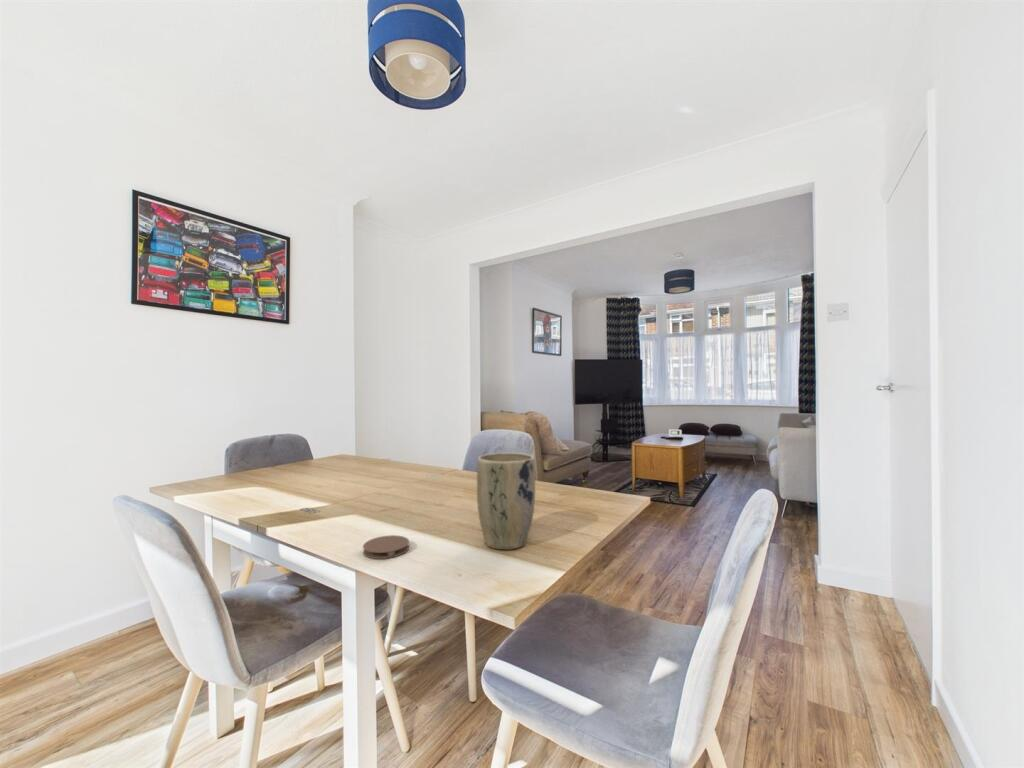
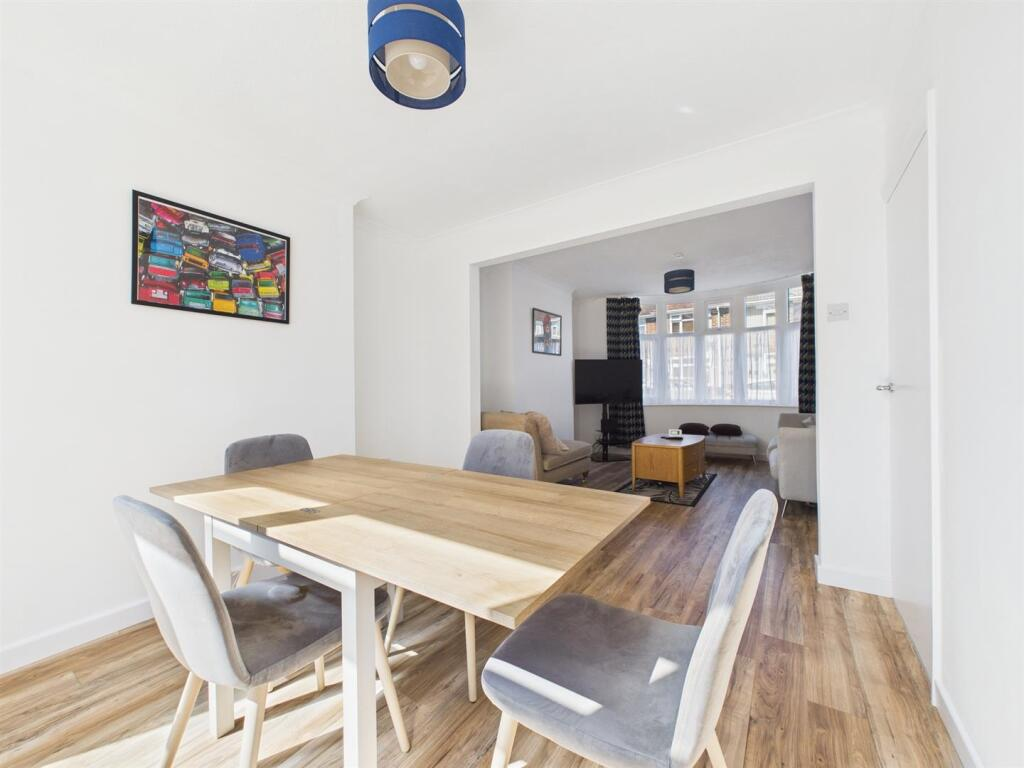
- coaster (386, 546)
- plant pot (506, 499)
